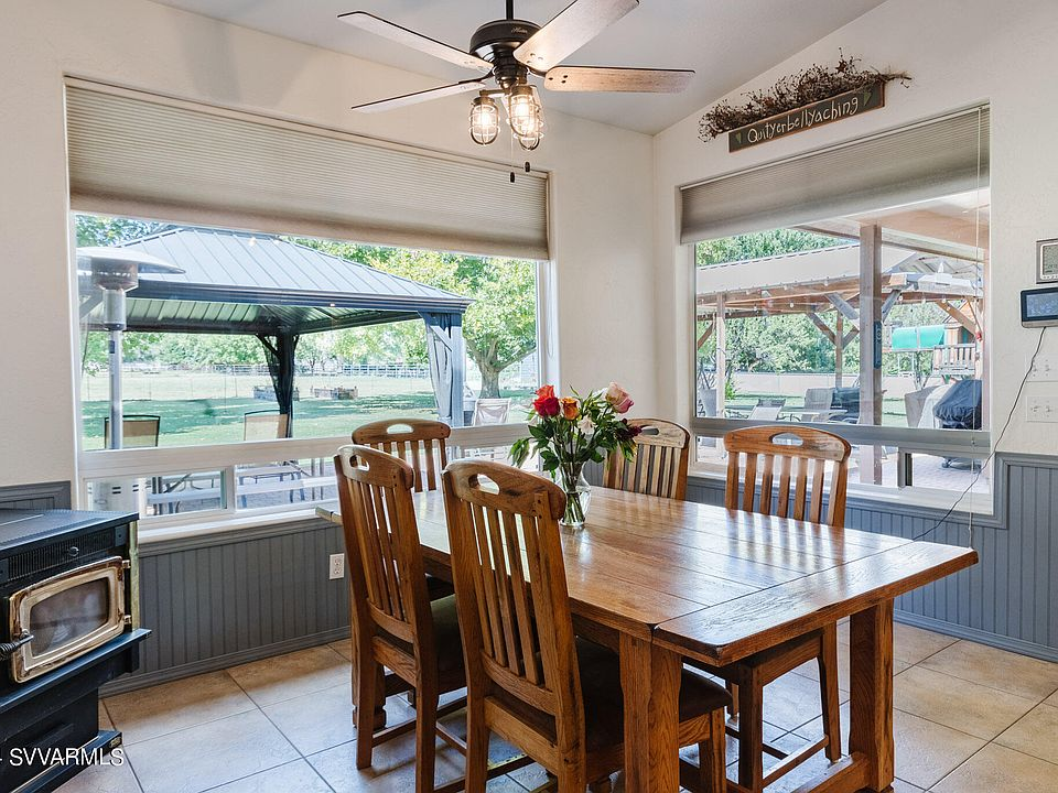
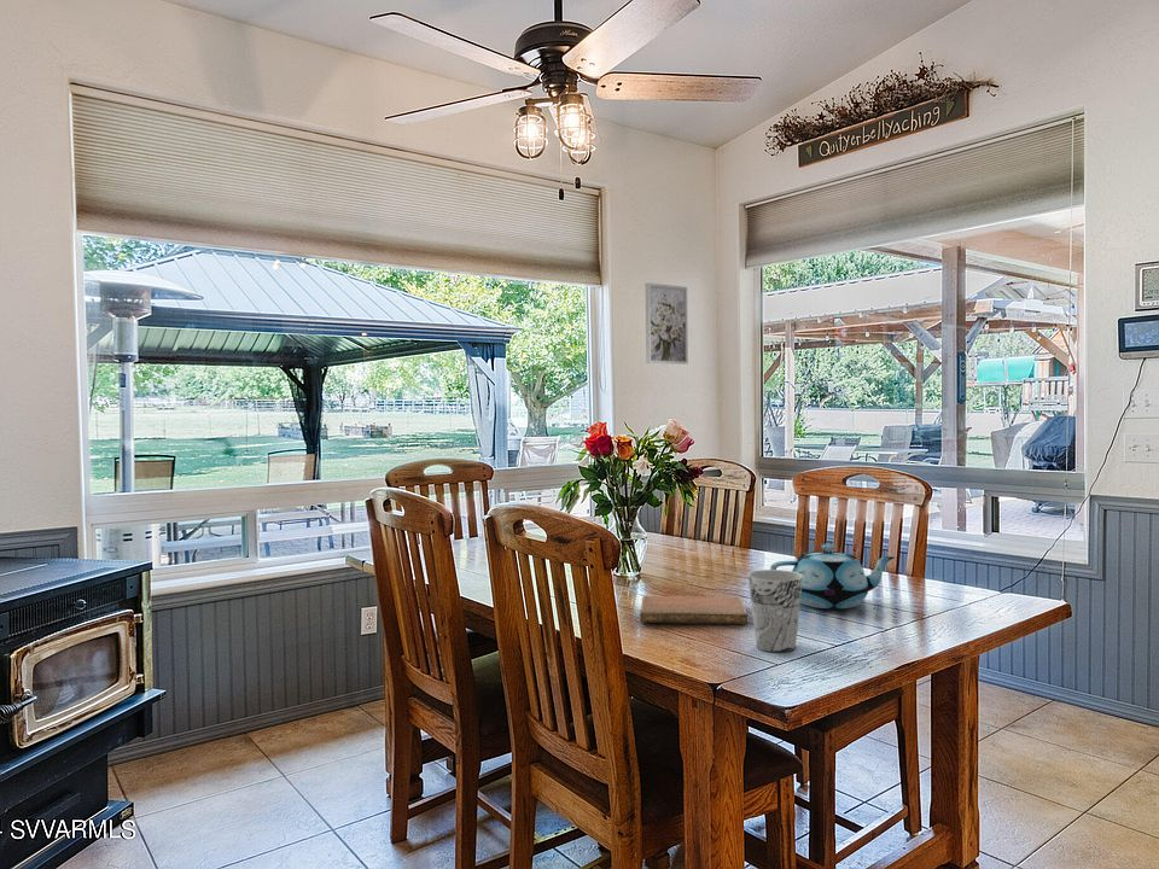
+ teapot (832, 573)
+ cup (775, 611)
+ notebook (692, 608)
+ wall art (666, 323)
